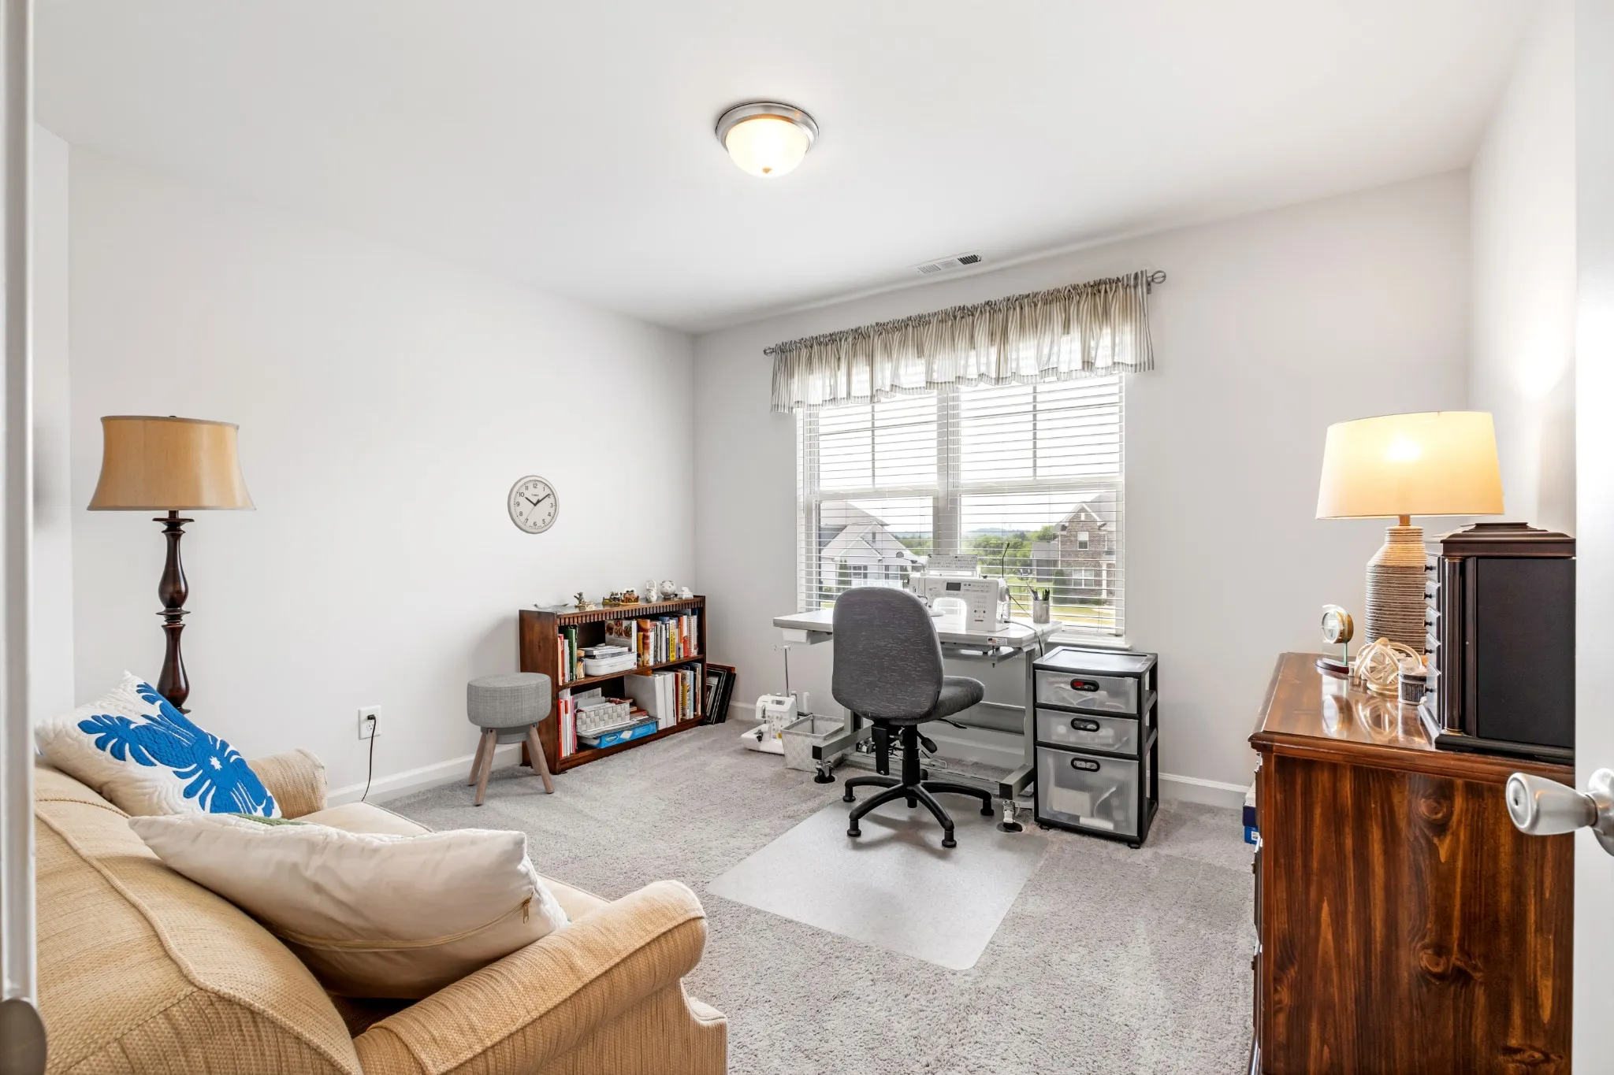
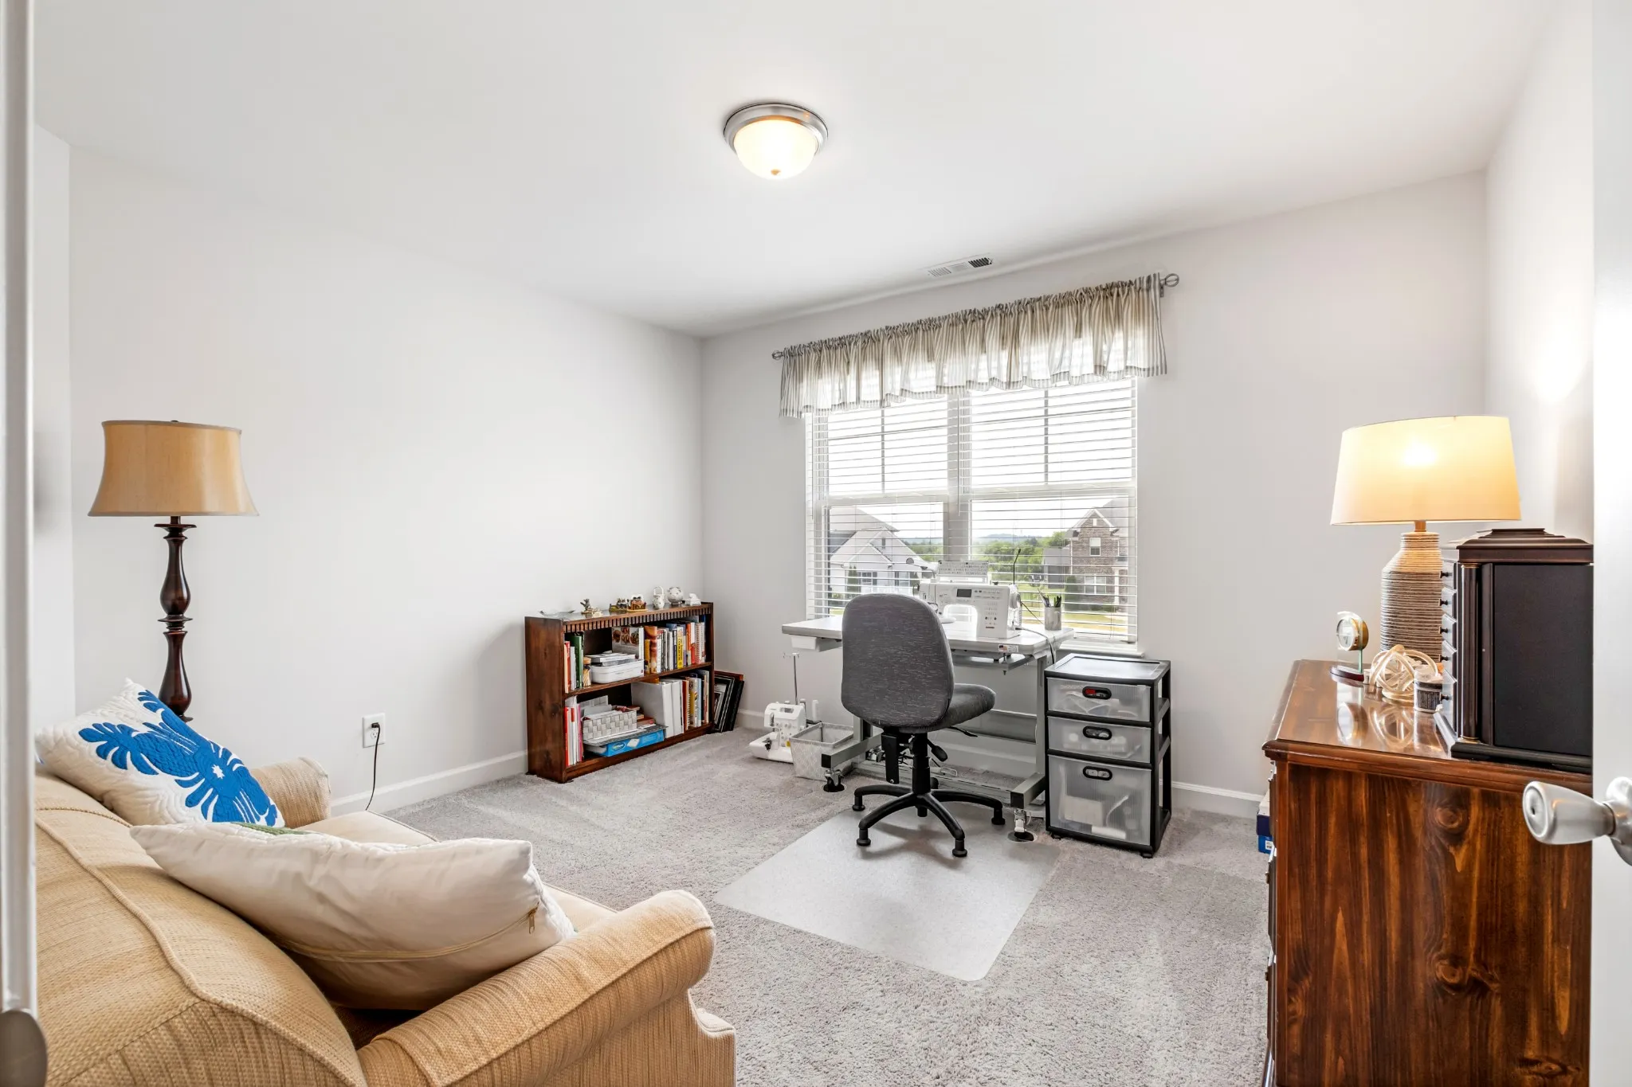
- wall clock (534, 504)
- ottoman (510, 732)
